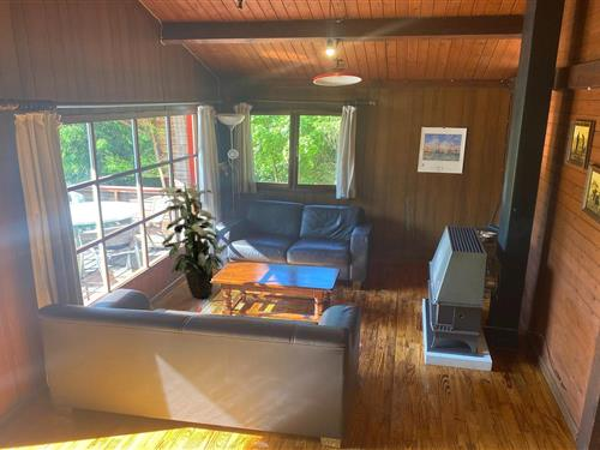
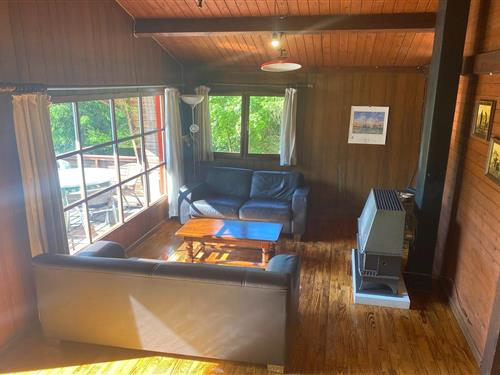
- indoor plant (193, 240)
